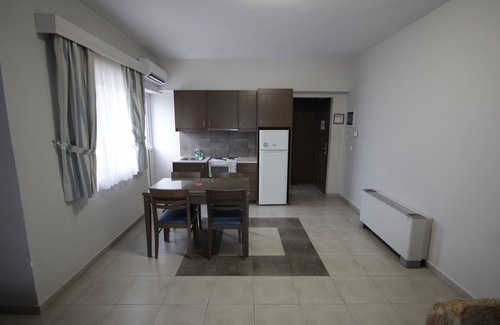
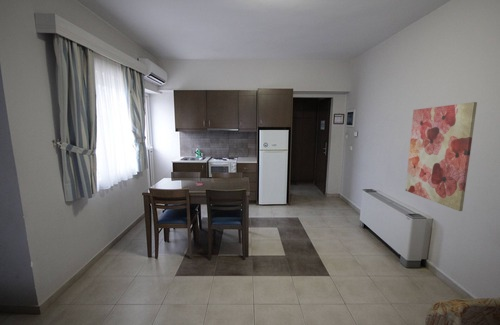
+ wall art (434, 154)
